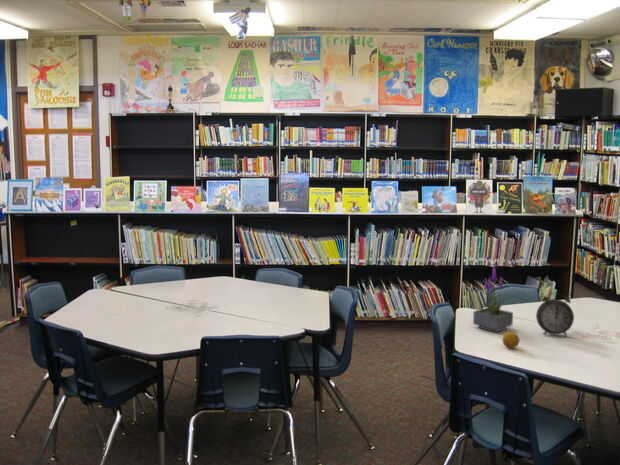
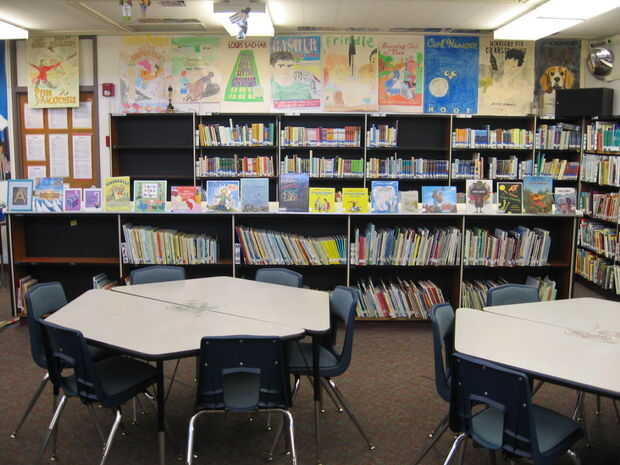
- fruit (510, 339)
- potted plant (493, 296)
- alarm clock (555, 314)
